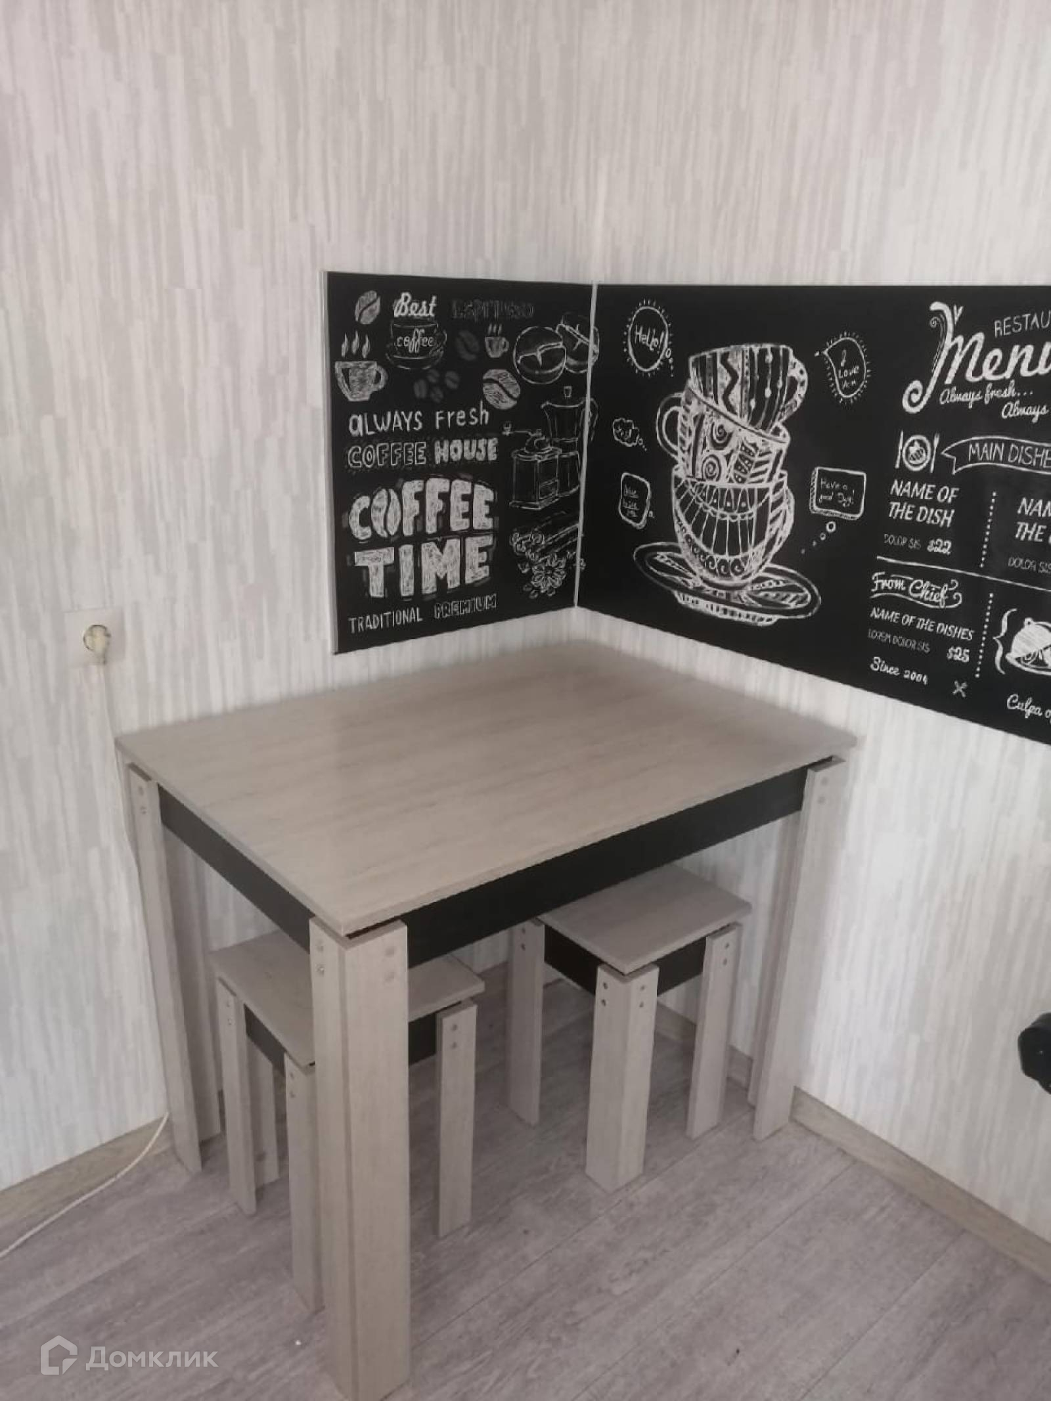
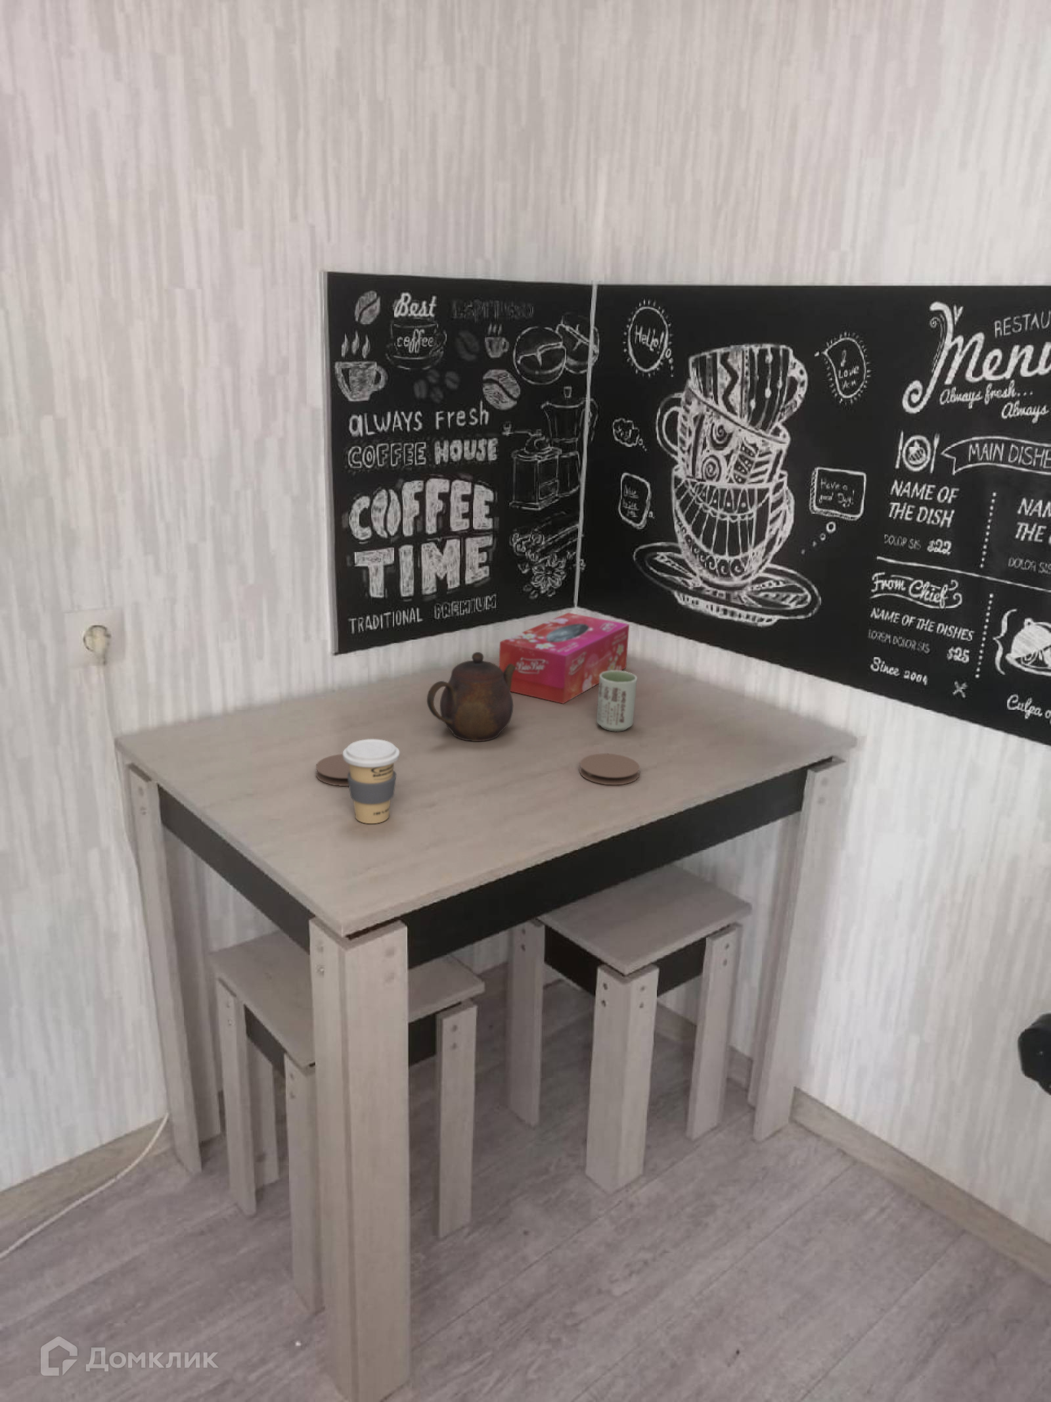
+ coaster (609, 768)
+ tissue box (565, 655)
+ teapot (473, 694)
+ cup (616, 702)
+ coffee cup (371, 782)
+ coaster (347, 769)
